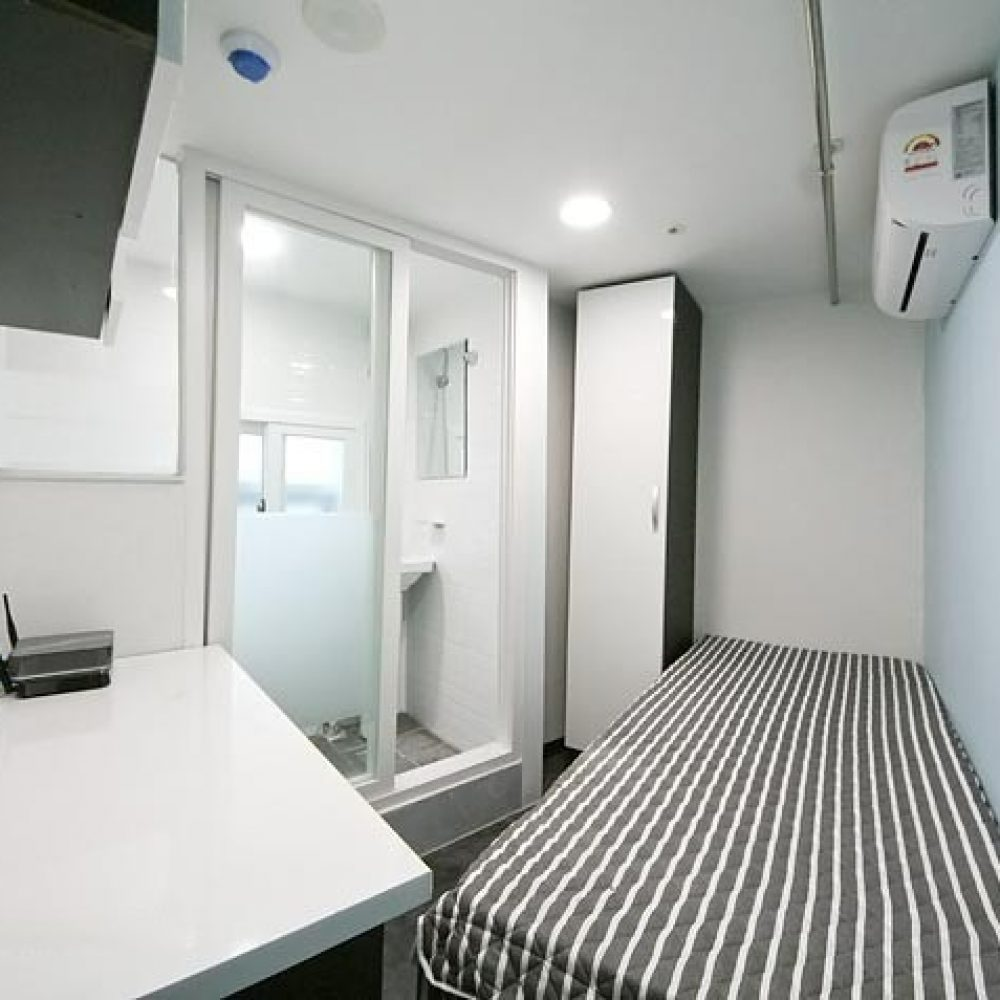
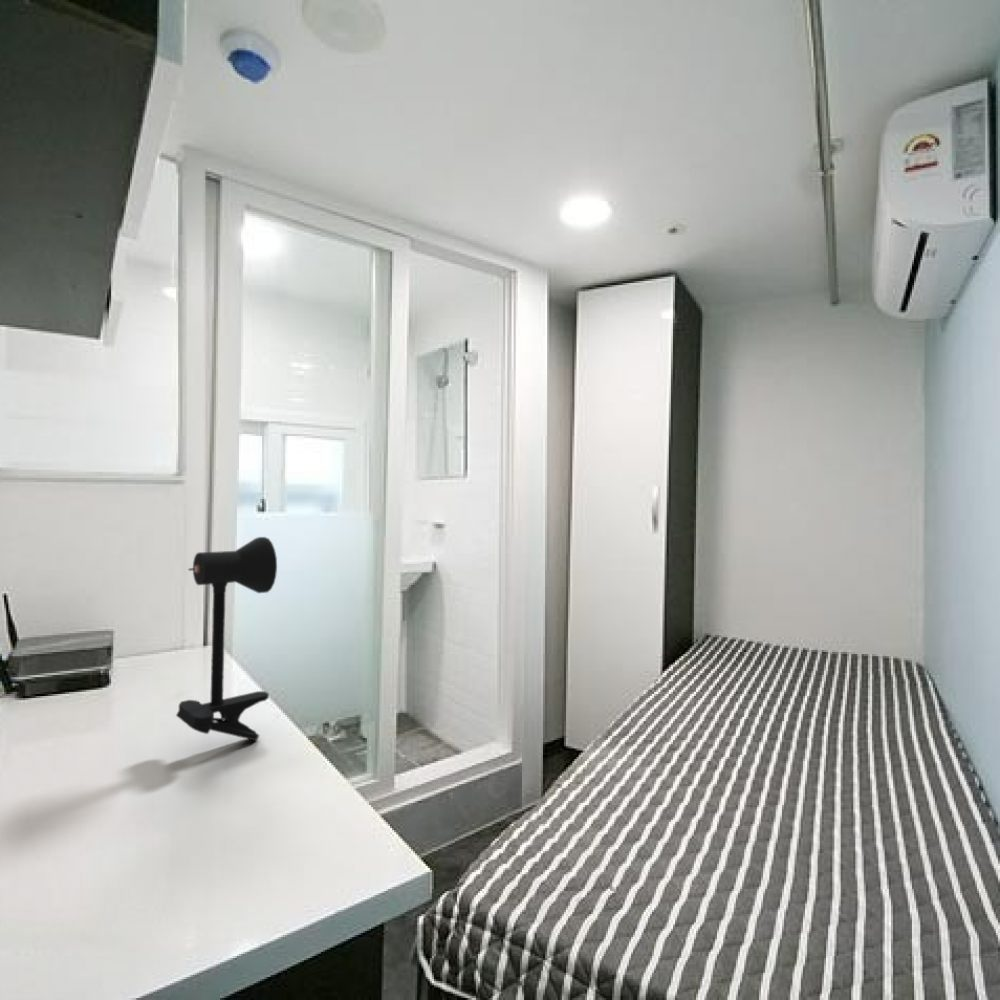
+ desk lamp (223, 642)
